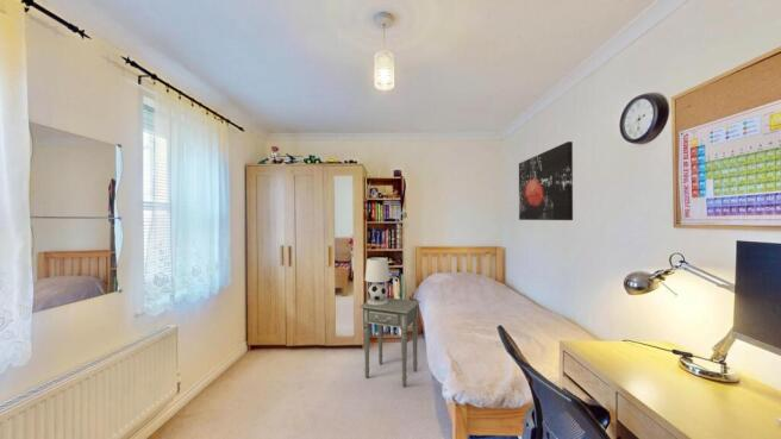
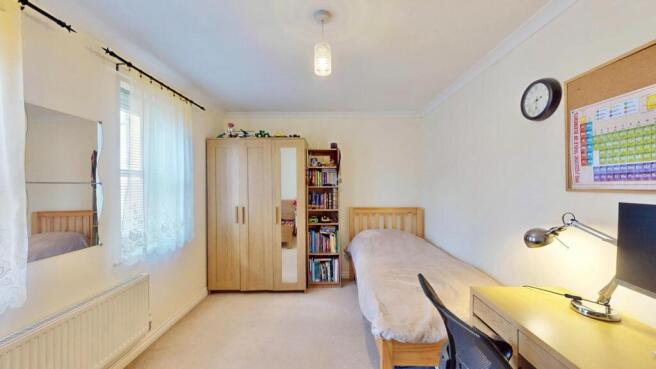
- table lamp (377, 280)
- side table (381, 339)
- wall art (541, 187)
